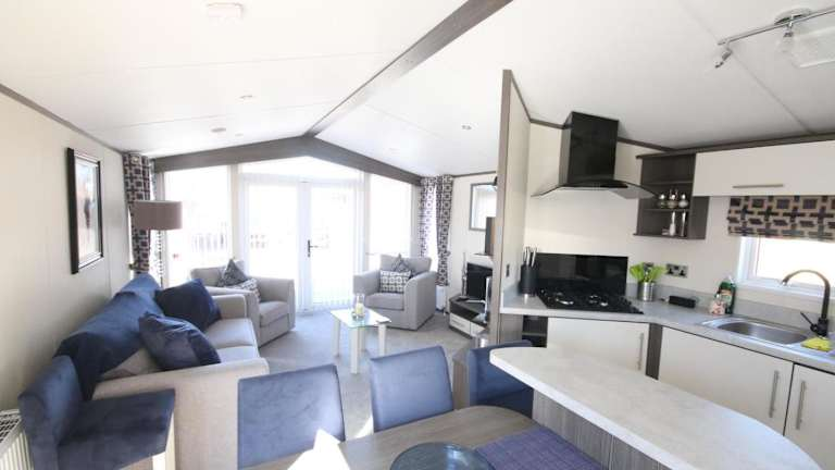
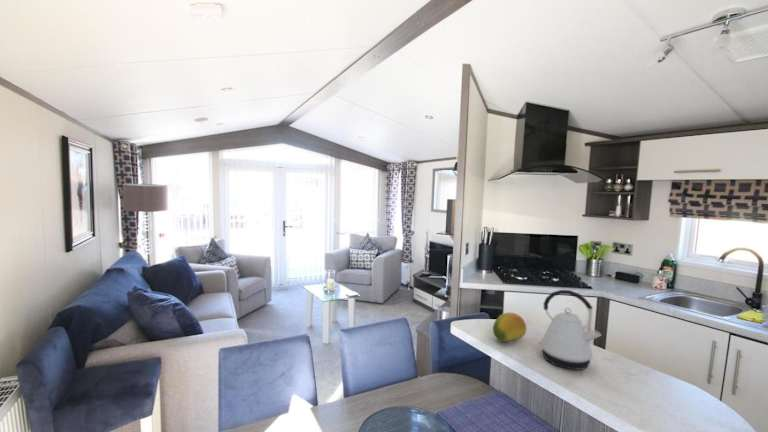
+ kettle (568, 326)
+ fruit (508, 326)
